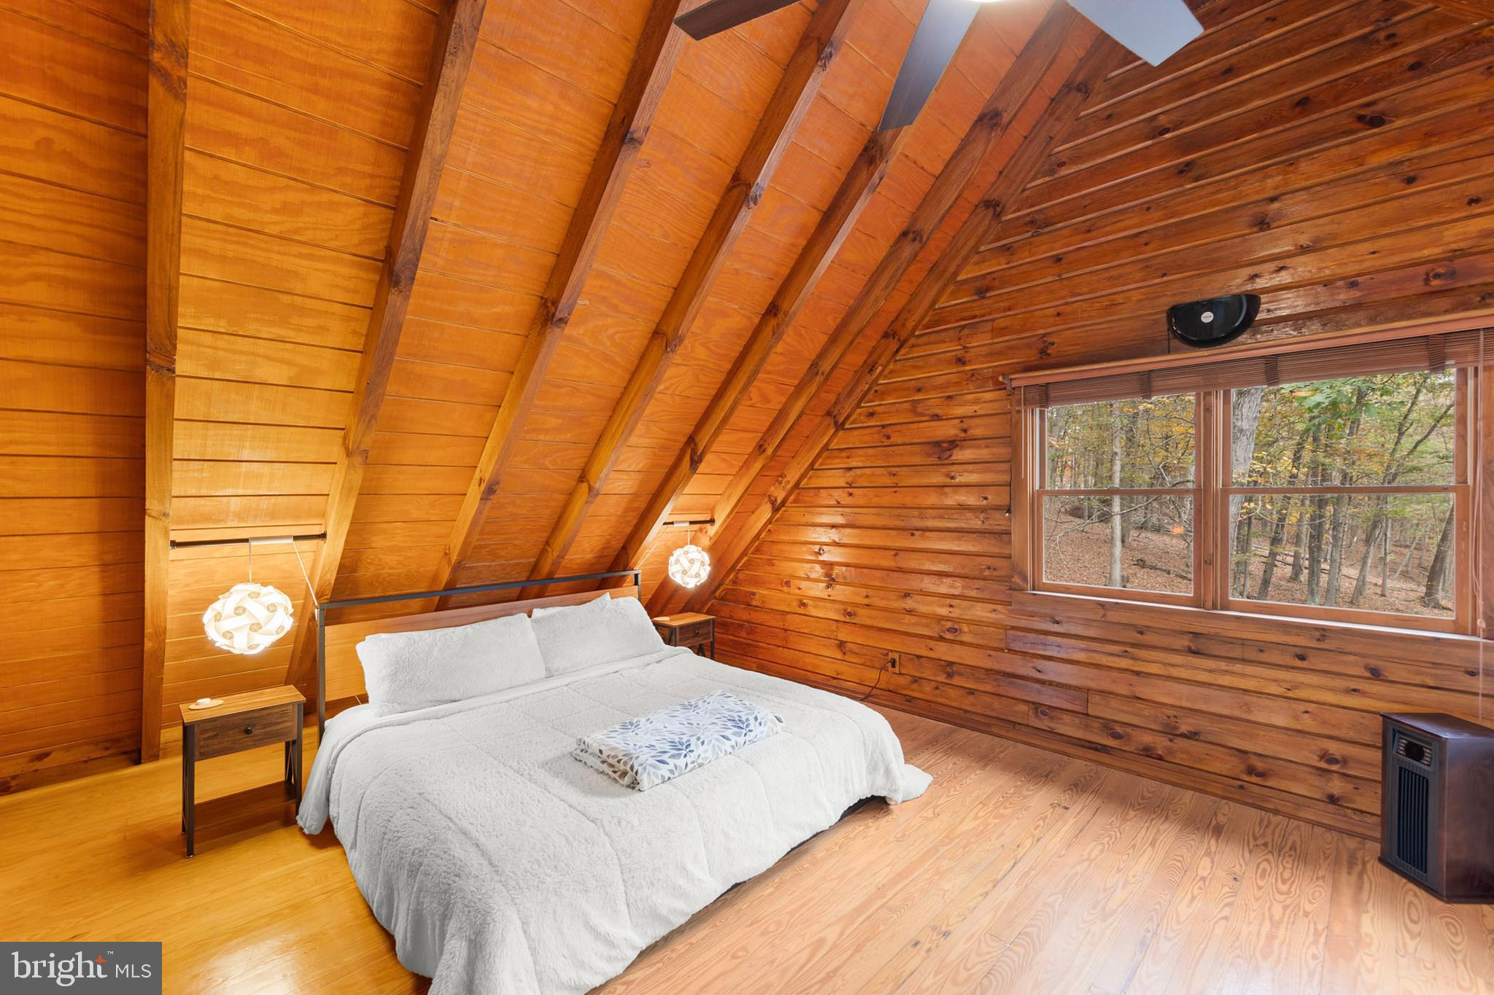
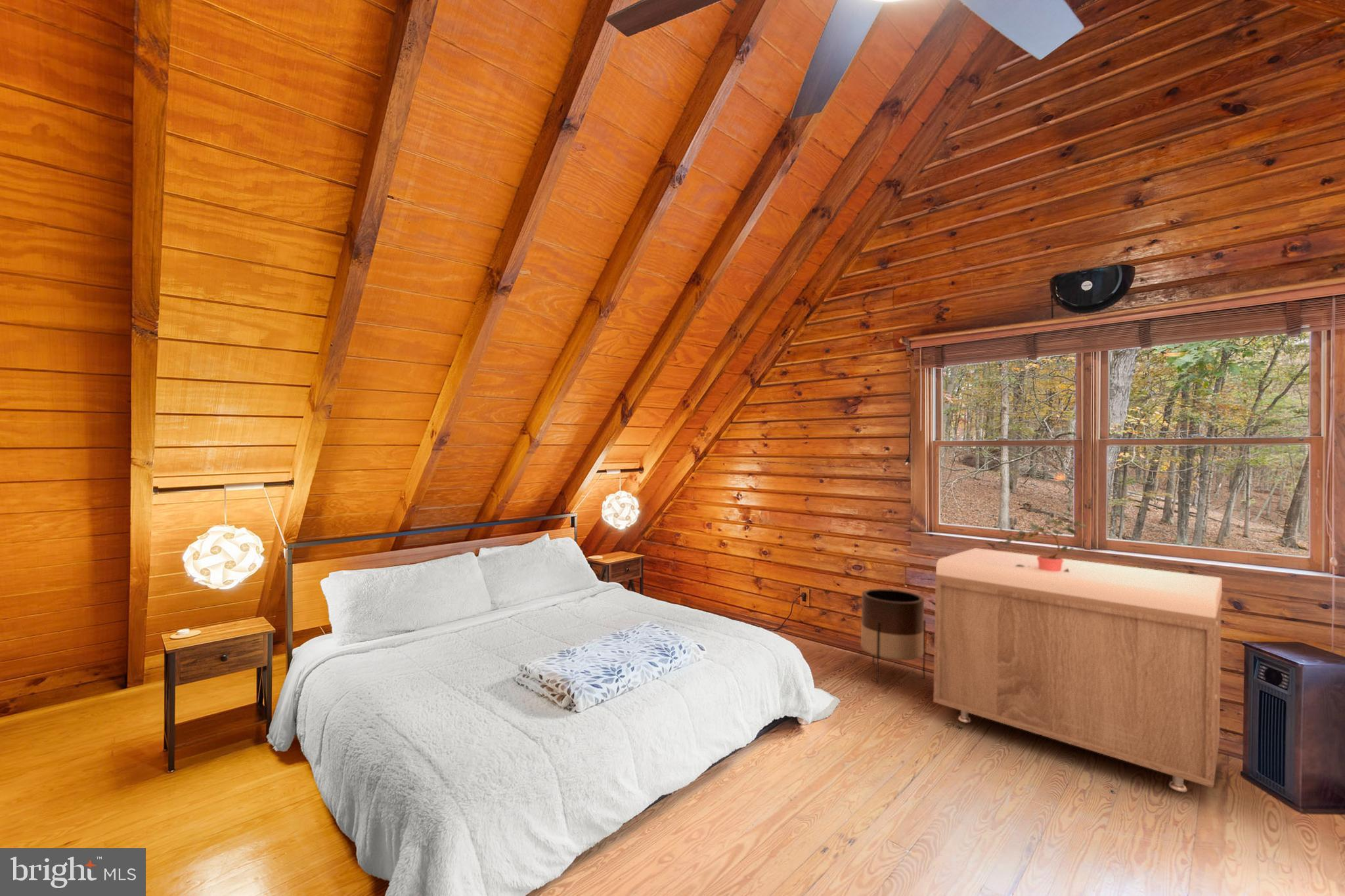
+ planter (891, 635)
+ storage bench (1070, 651)
+ potted plant (1036, 535)
